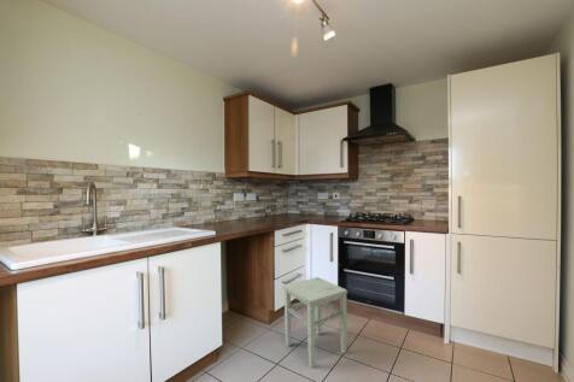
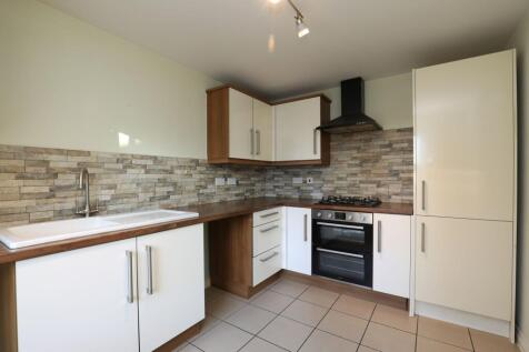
- stool (314, 318)
